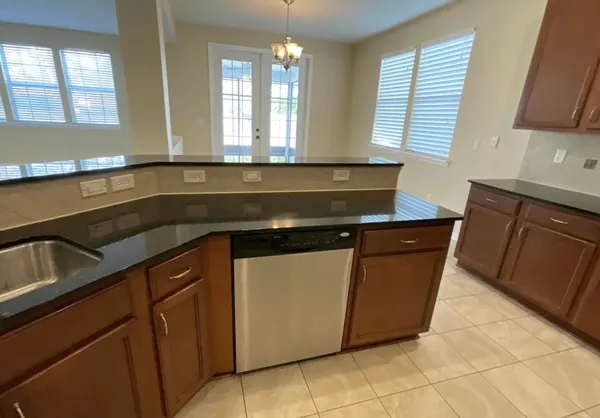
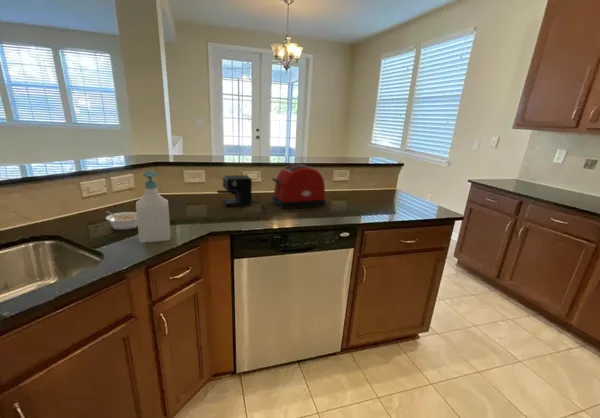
+ toaster (298, 184)
+ legume (123, 220)
+ coffee maker (242, 194)
+ soap bottle (152, 206)
